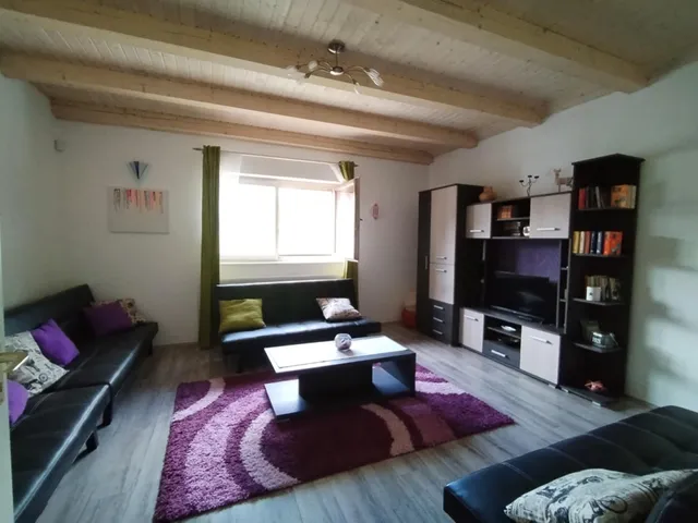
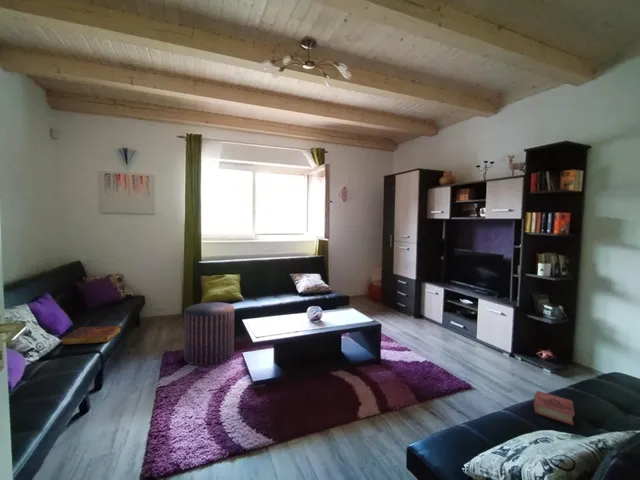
+ stool (209, 331)
+ book (93, 334)
+ book (552, 406)
